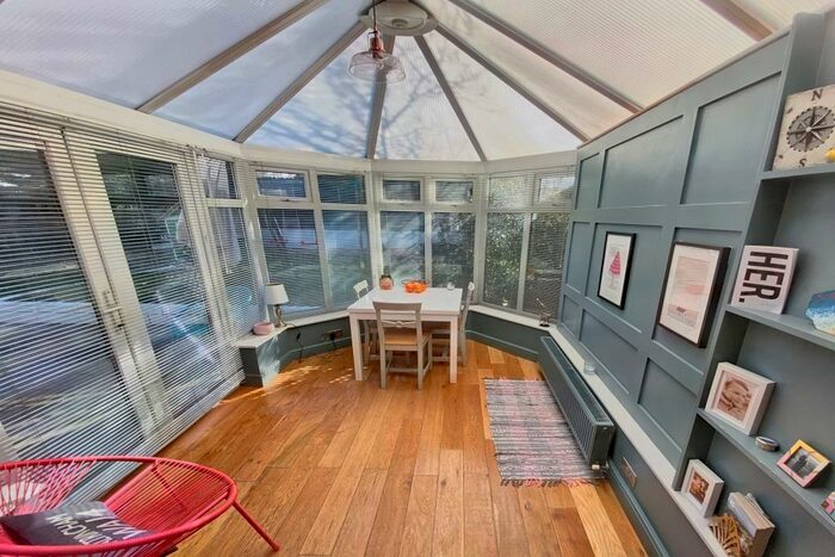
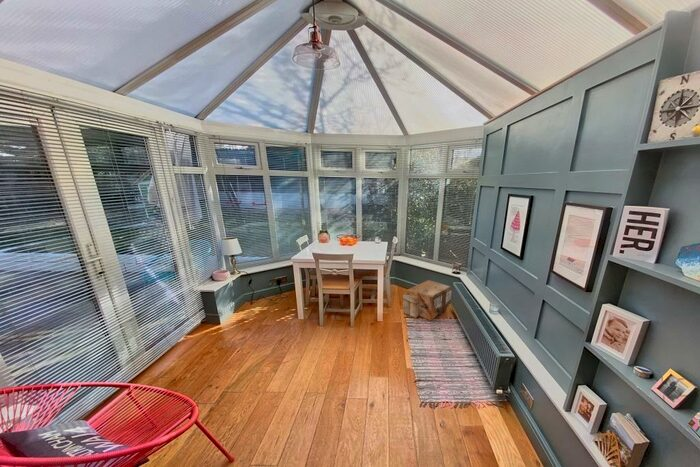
+ cardboard box (428, 299)
